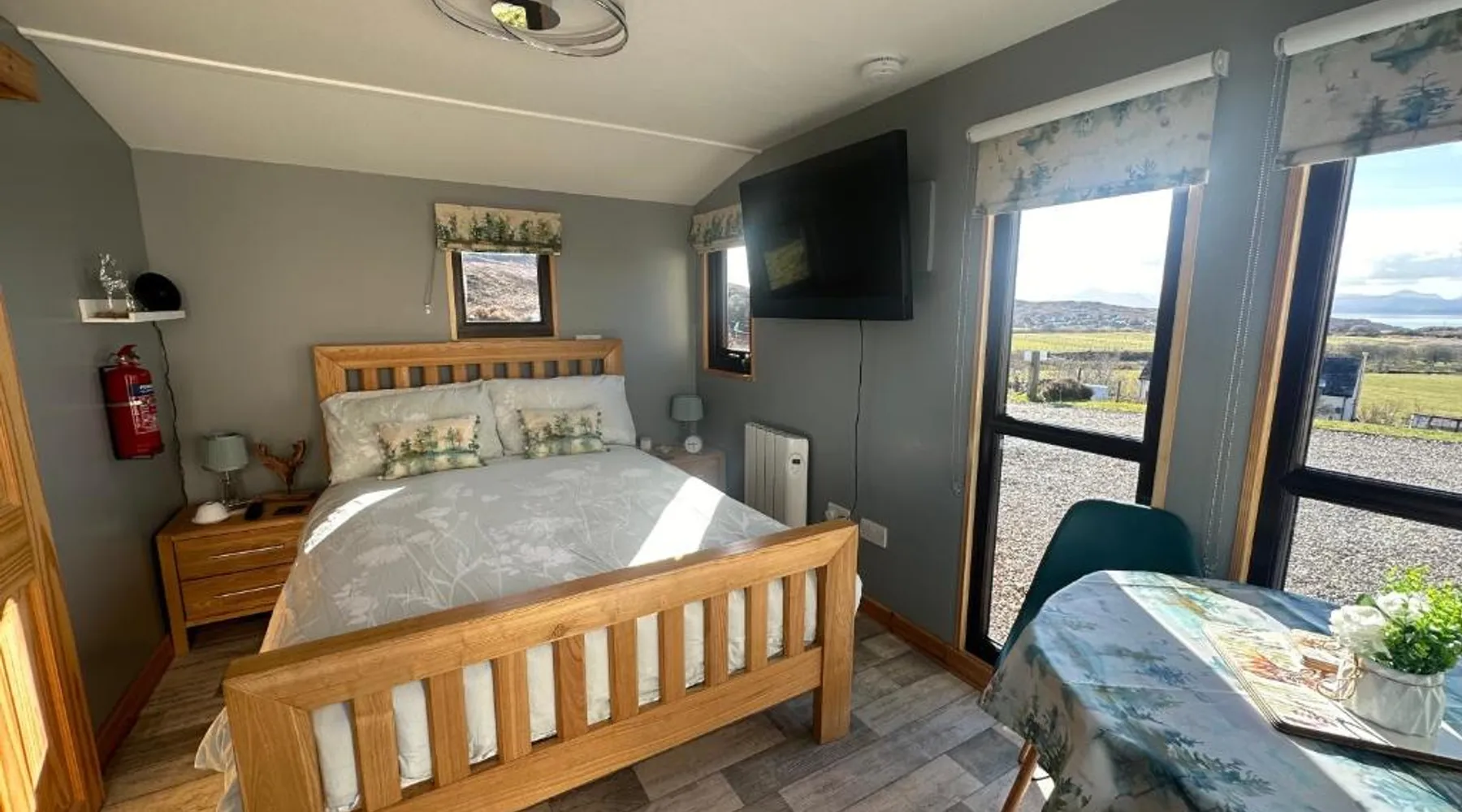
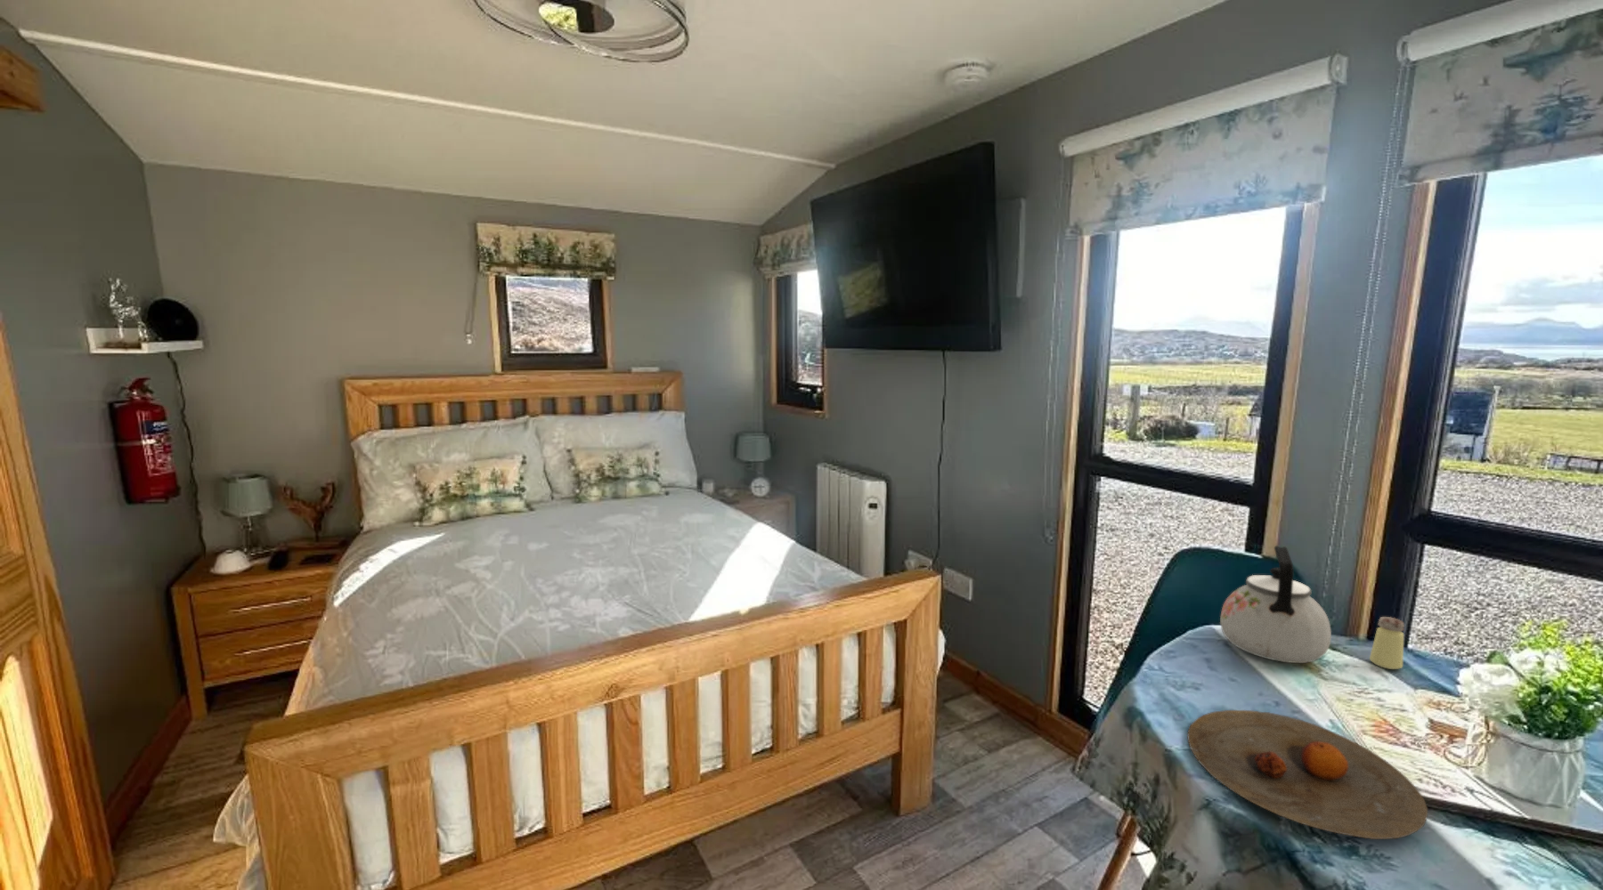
+ plate (1297, 756)
+ kettle (1275, 598)
+ saltshaker (1388, 641)
